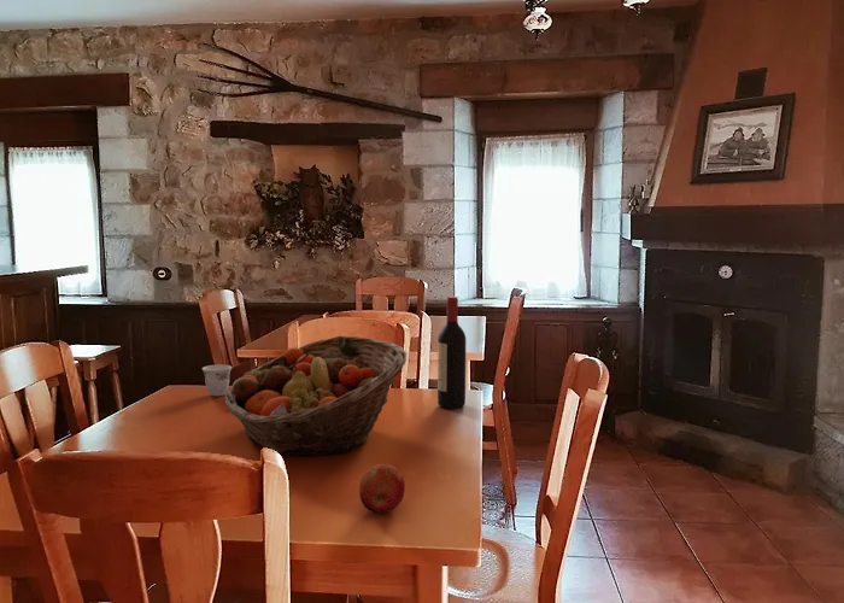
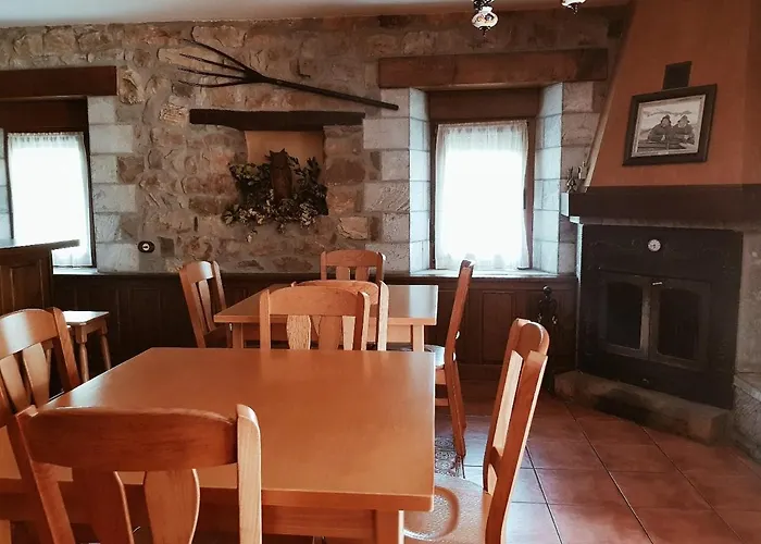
- teacup (216, 381)
- wine bottle (451, 351)
- apple (381, 487)
- fruit basket (316, 390)
